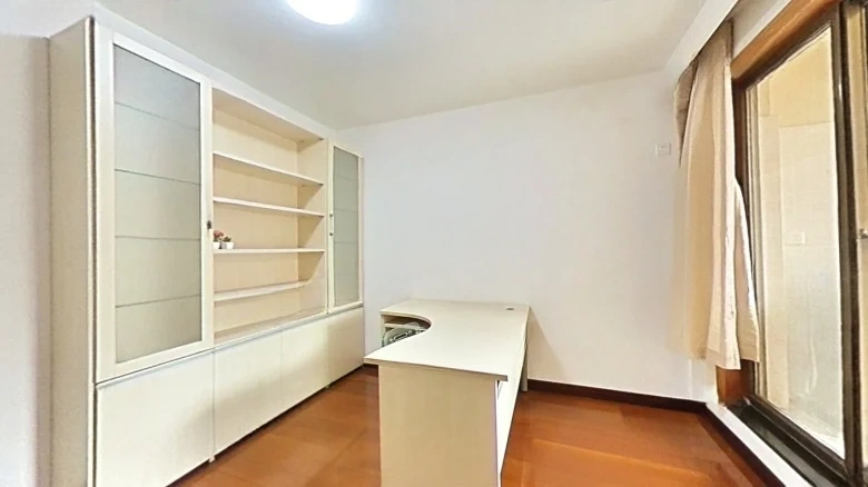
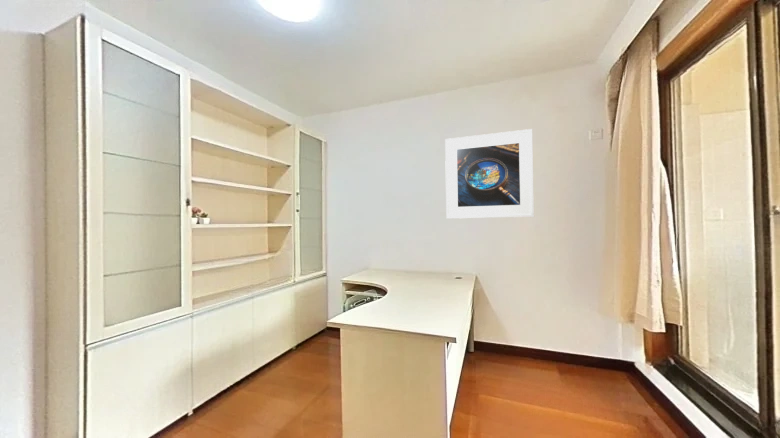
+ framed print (487, 176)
